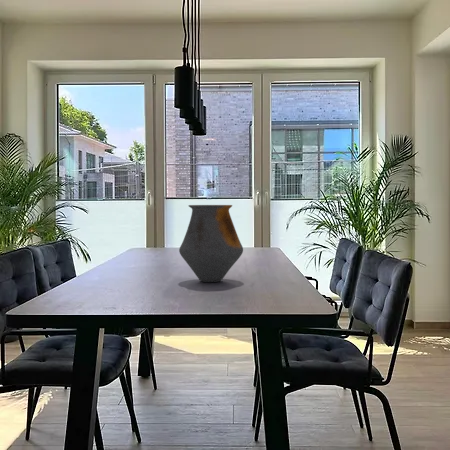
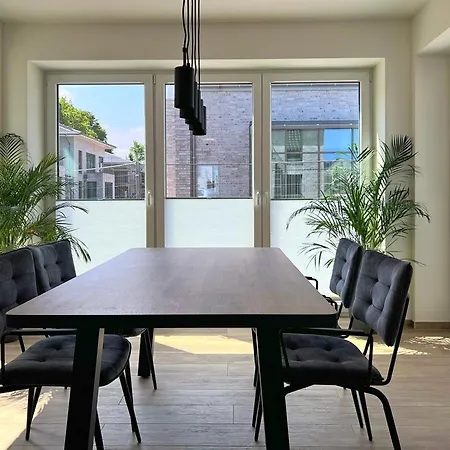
- vase (211, 242)
